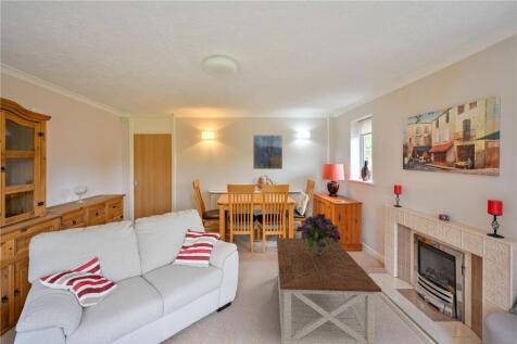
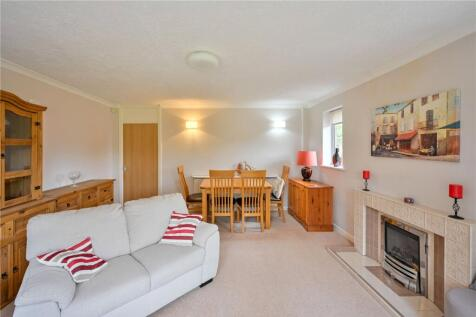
- bouquet (319, 233)
- coffee table (314, 281)
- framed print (267, 152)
